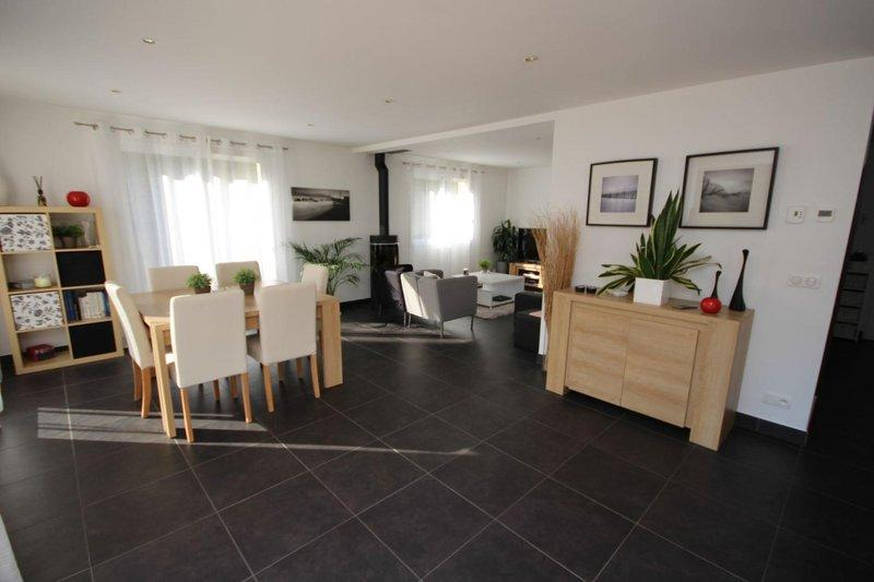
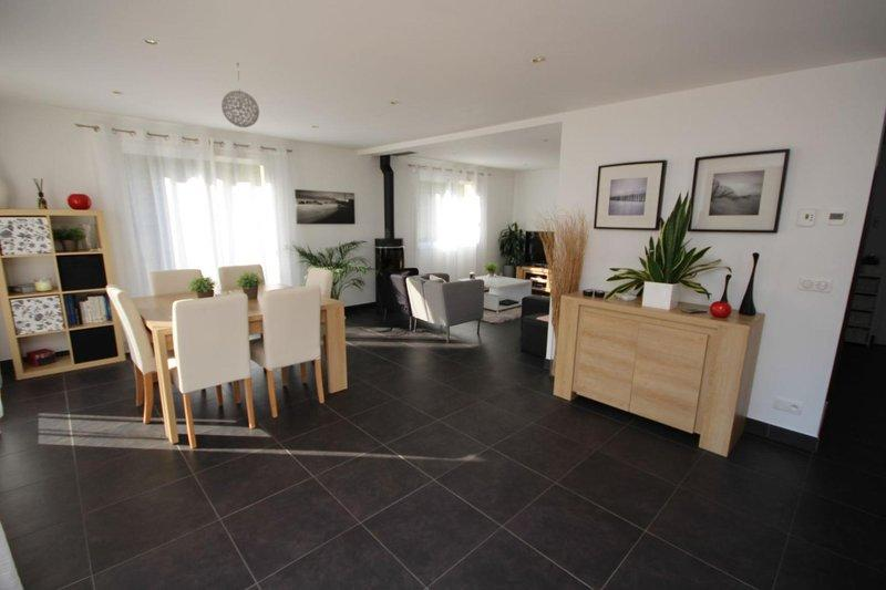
+ pendant light (239, 95)
